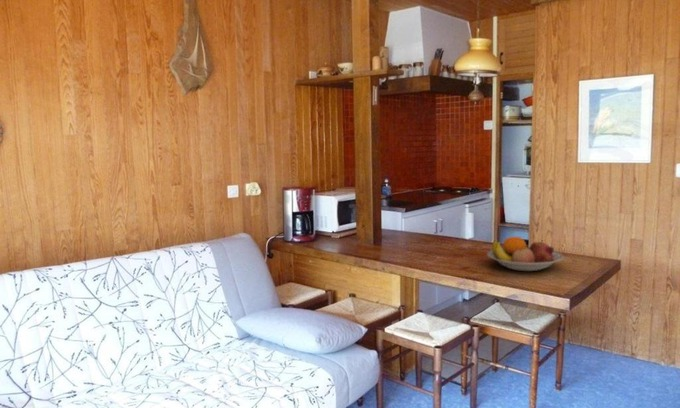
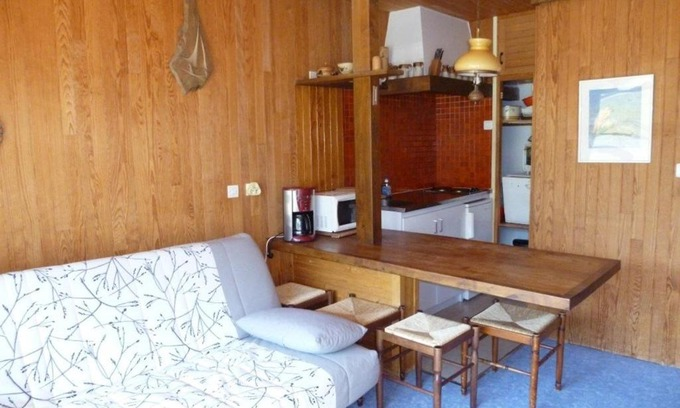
- fruit bowl (524, 251)
